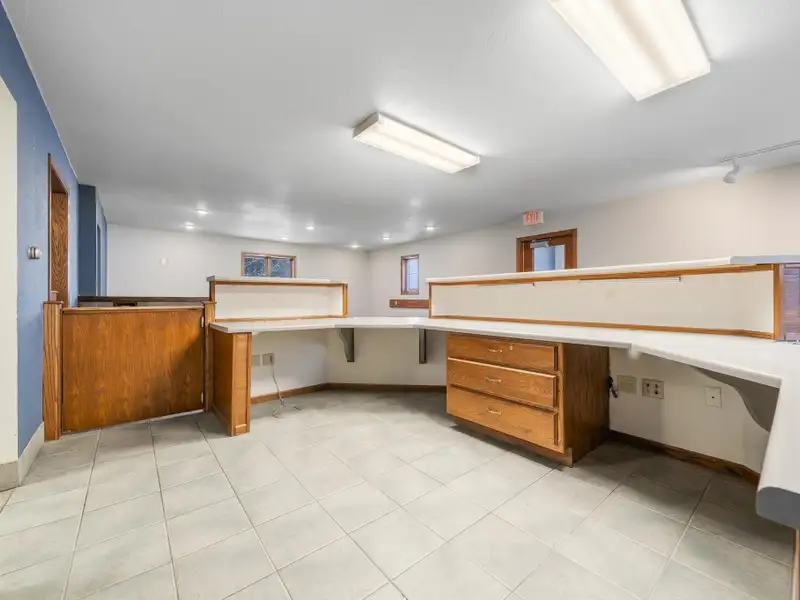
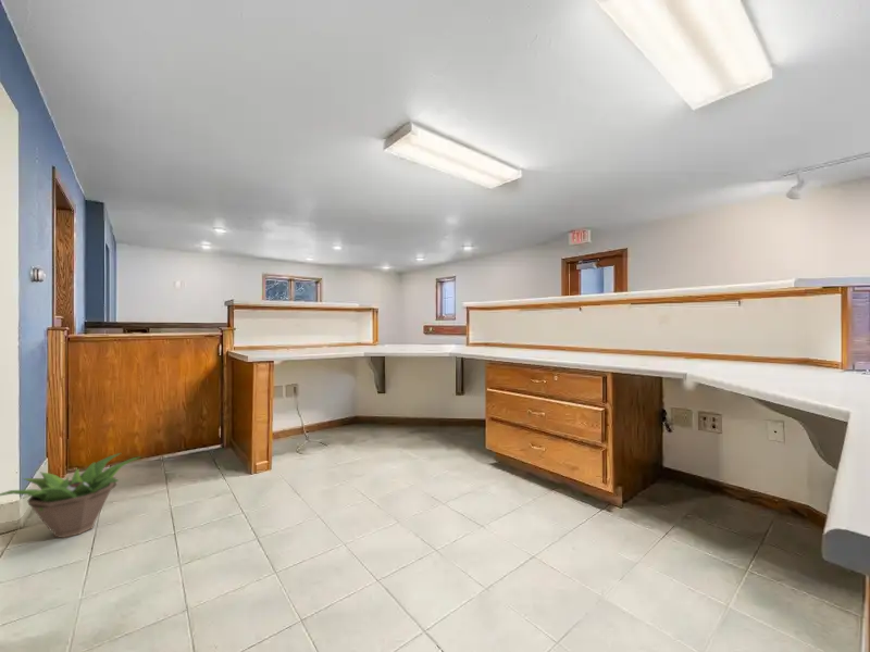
+ decorative plant (70, 500)
